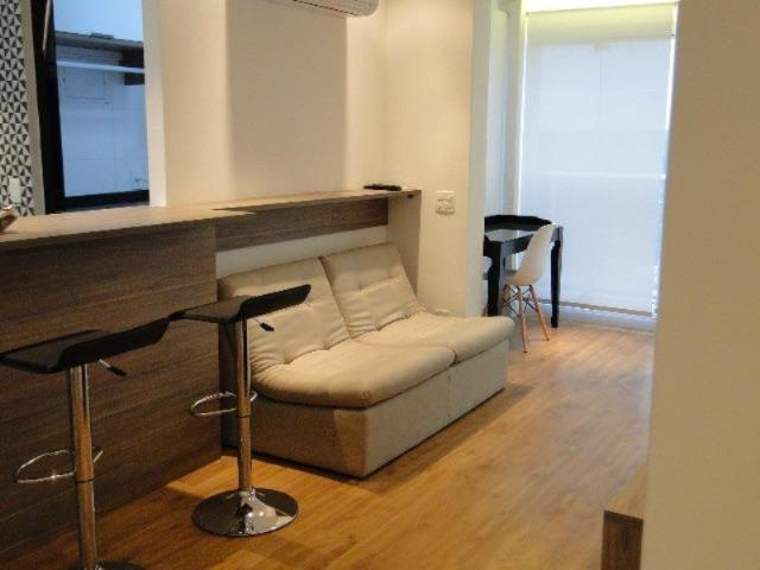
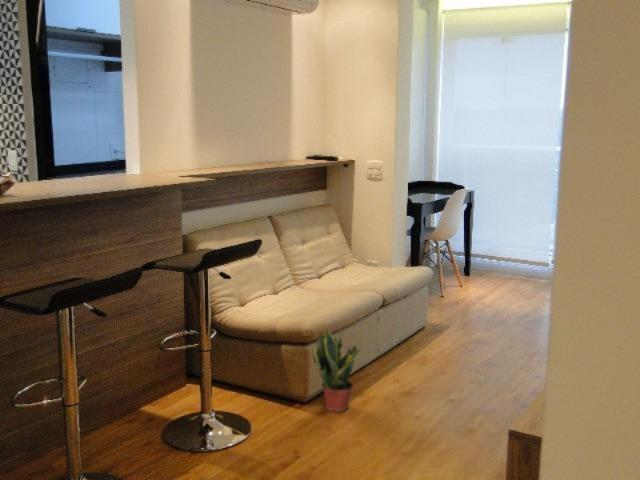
+ potted plant (342, 365)
